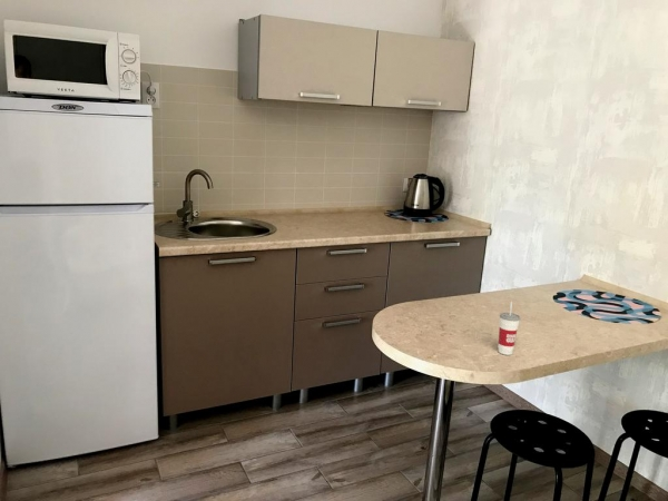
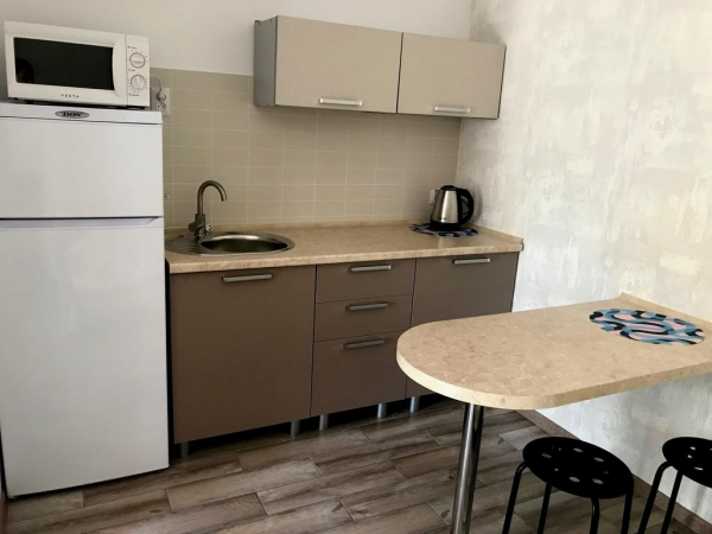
- cup (508, 327)
